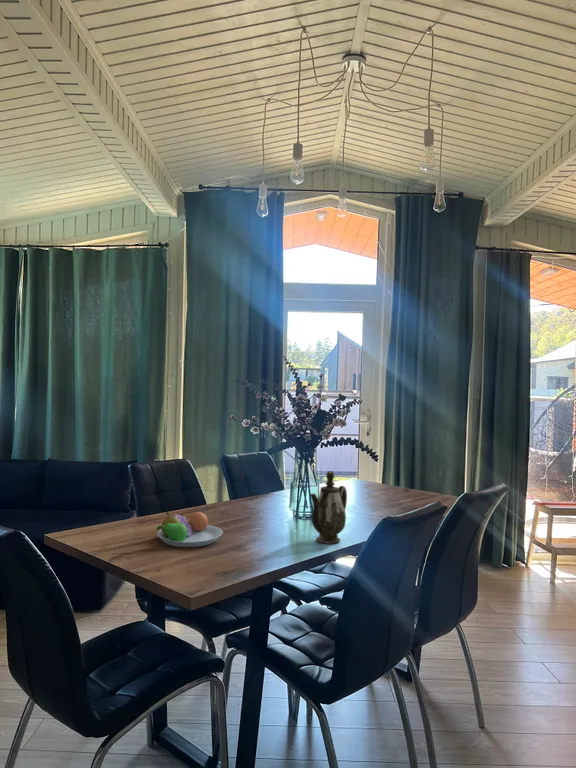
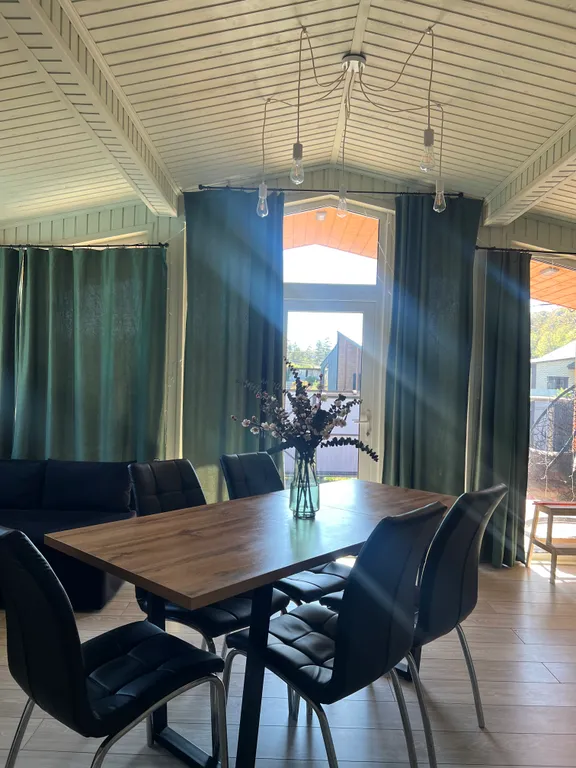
- fruit bowl (187, 526)
- teapot (328, 506)
